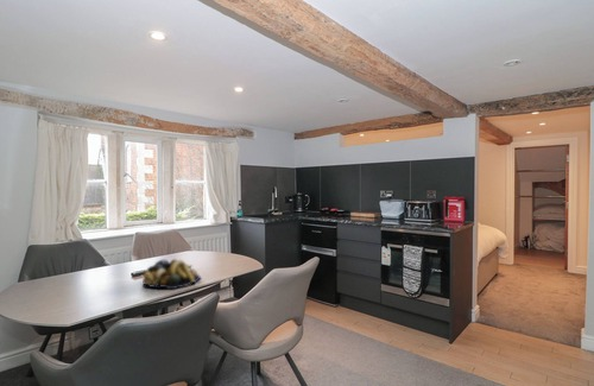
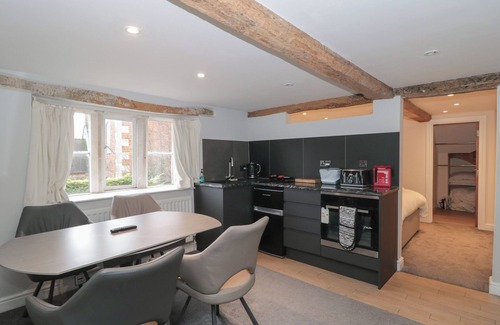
- fruit bowl (172, 270)
